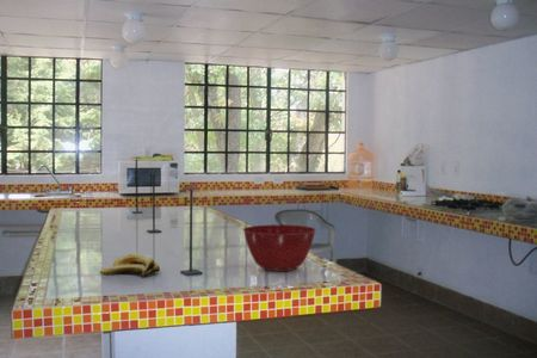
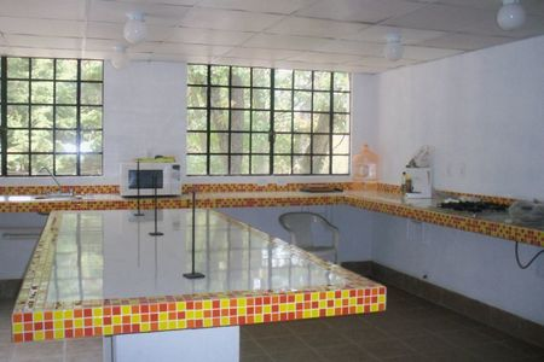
- banana (131, 264)
- mixing bowl (278, 248)
